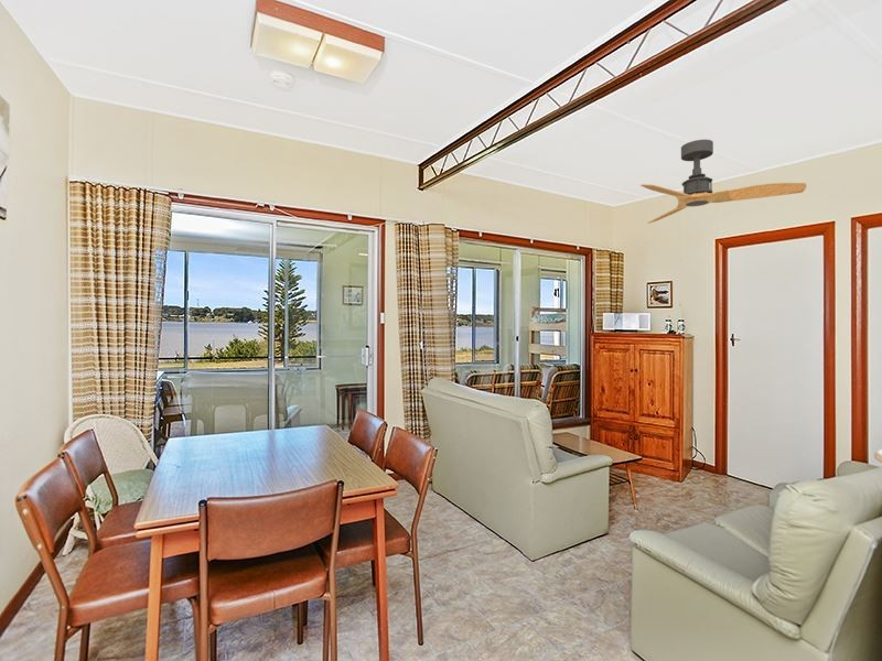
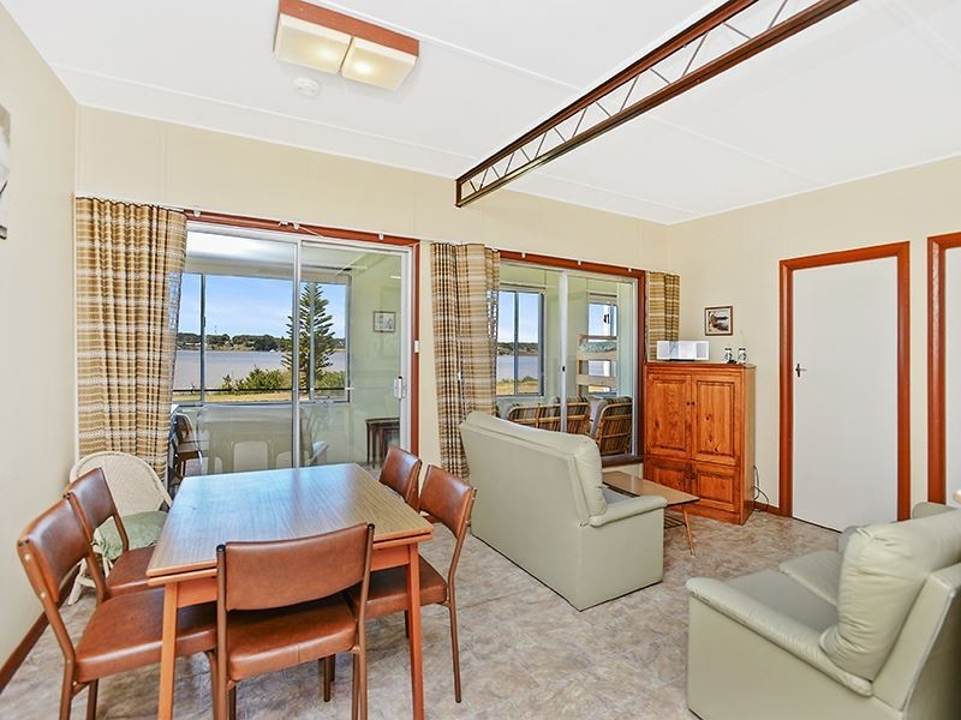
- ceiling fan (711, 178)
